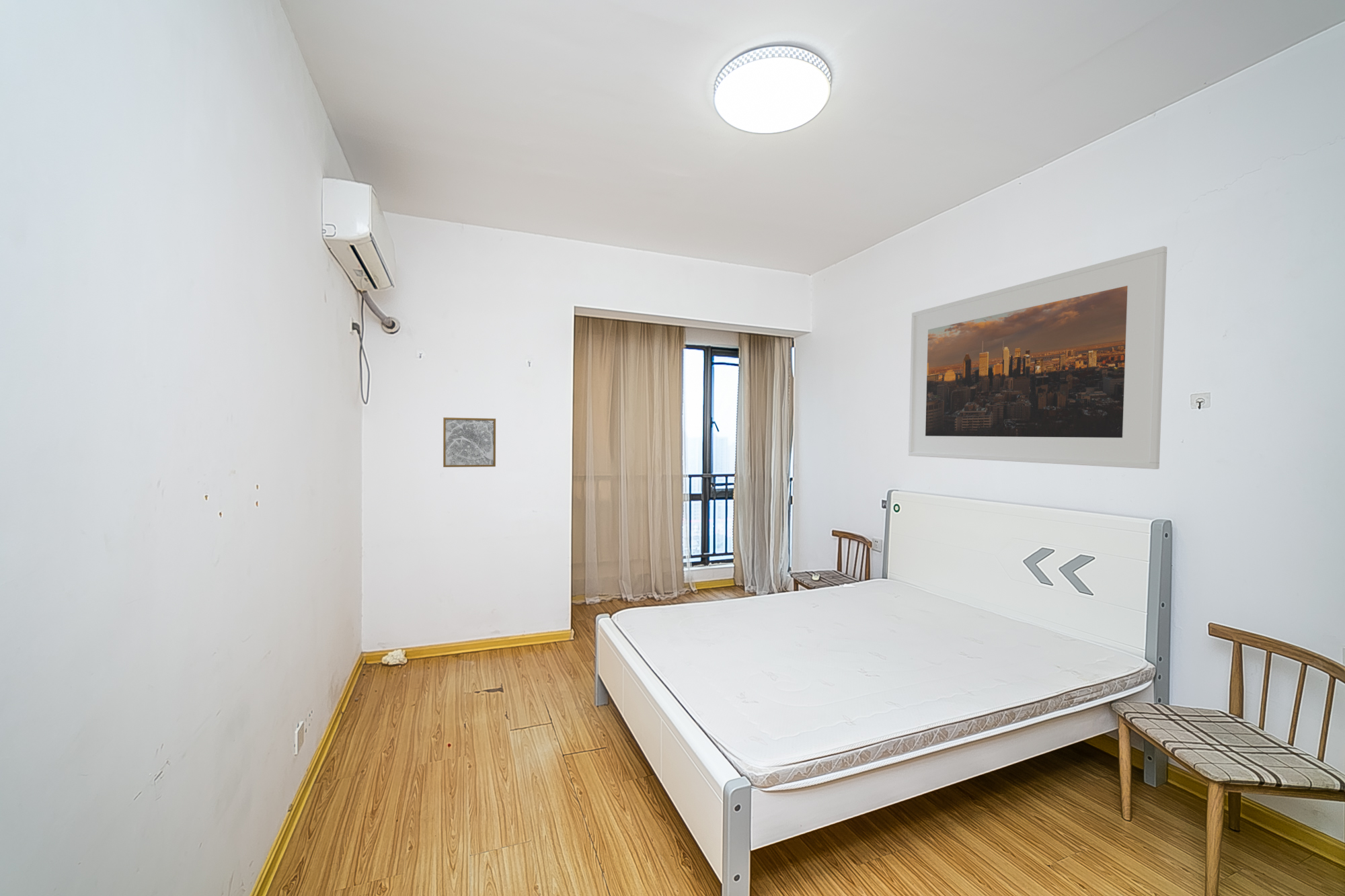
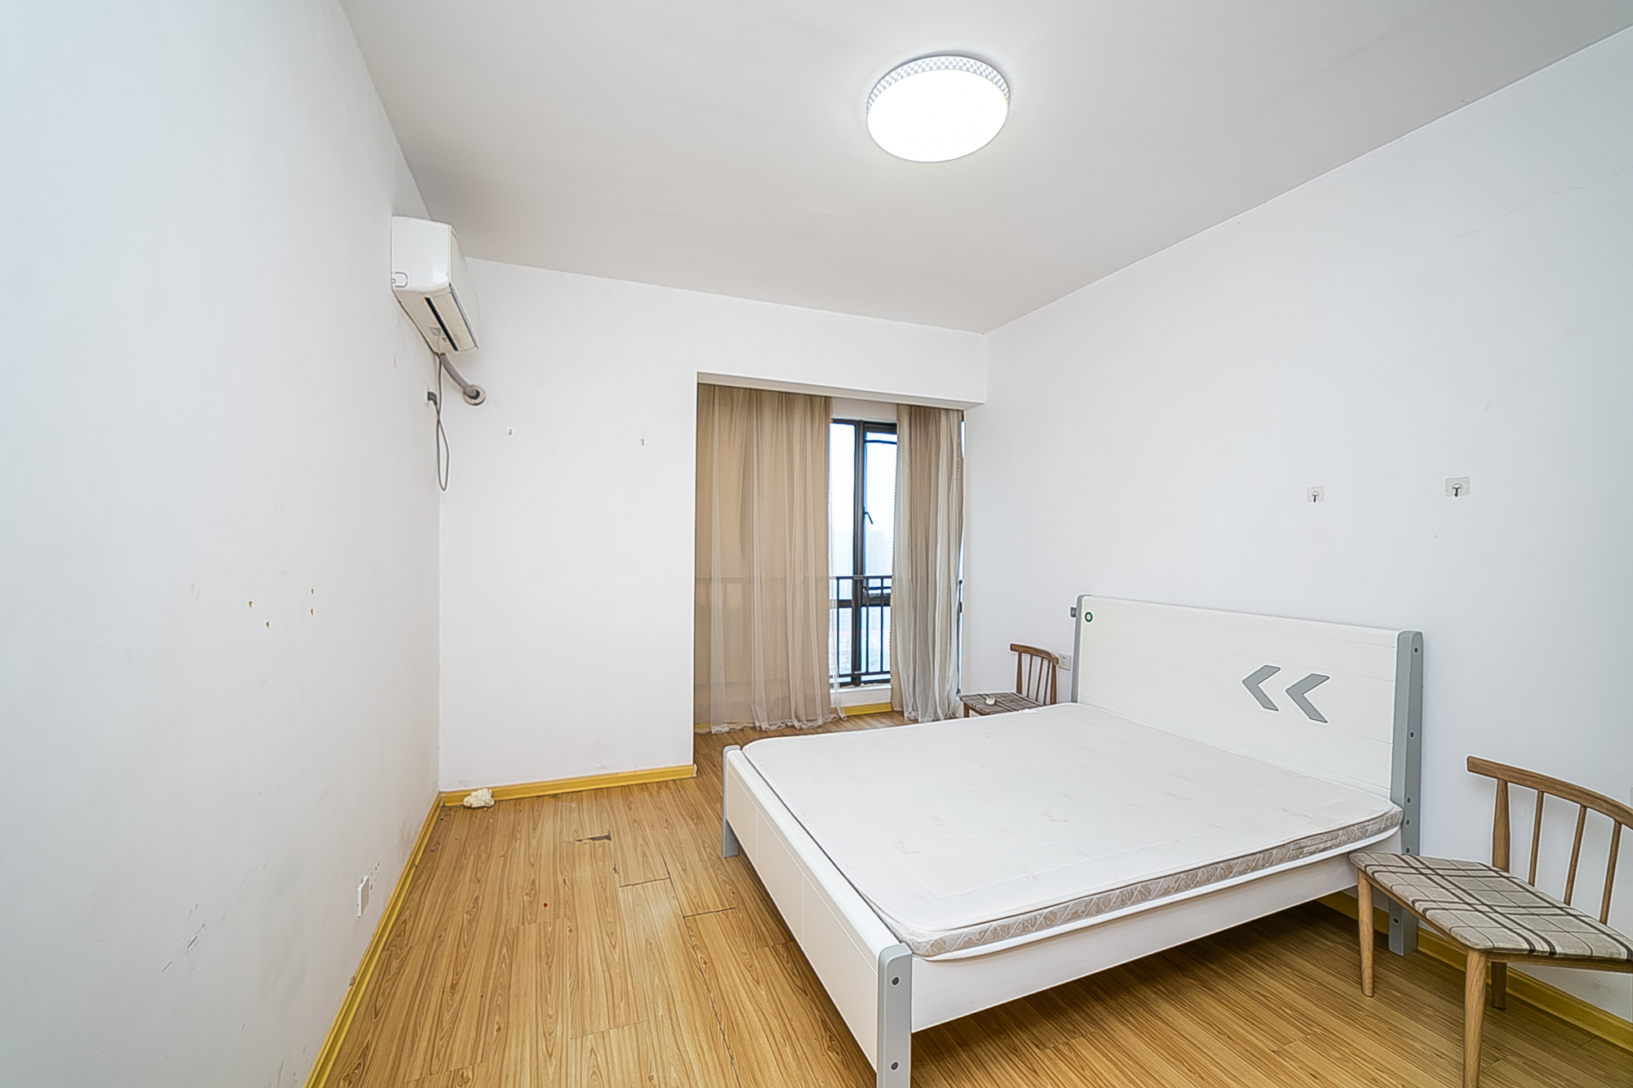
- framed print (1009, 374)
- wall art (469, 442)
